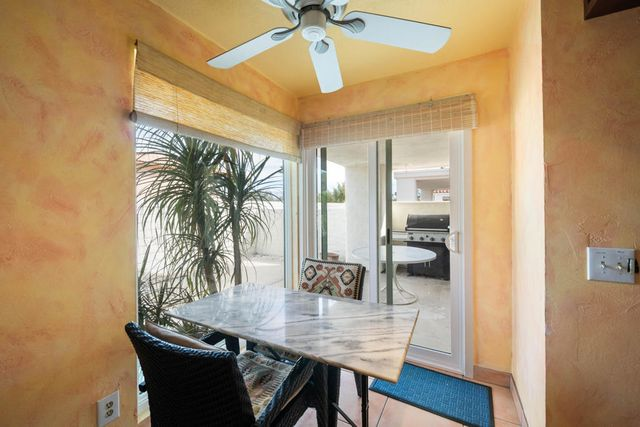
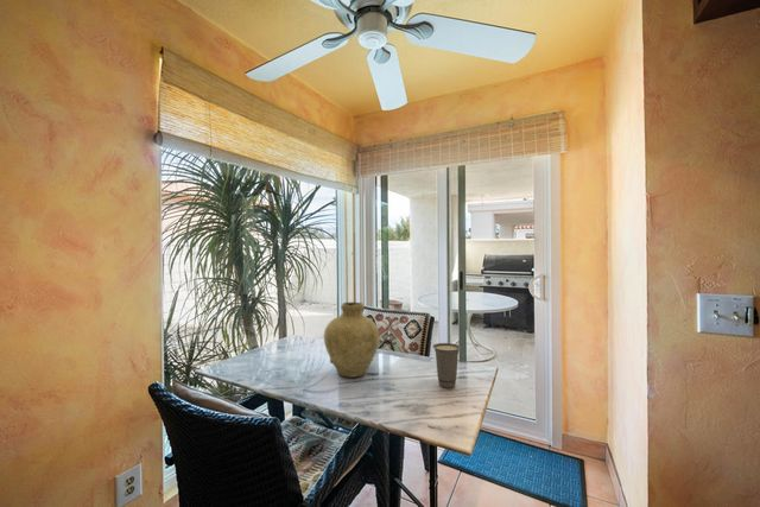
+ vase (352, 337)
+ cup (446, 366)
